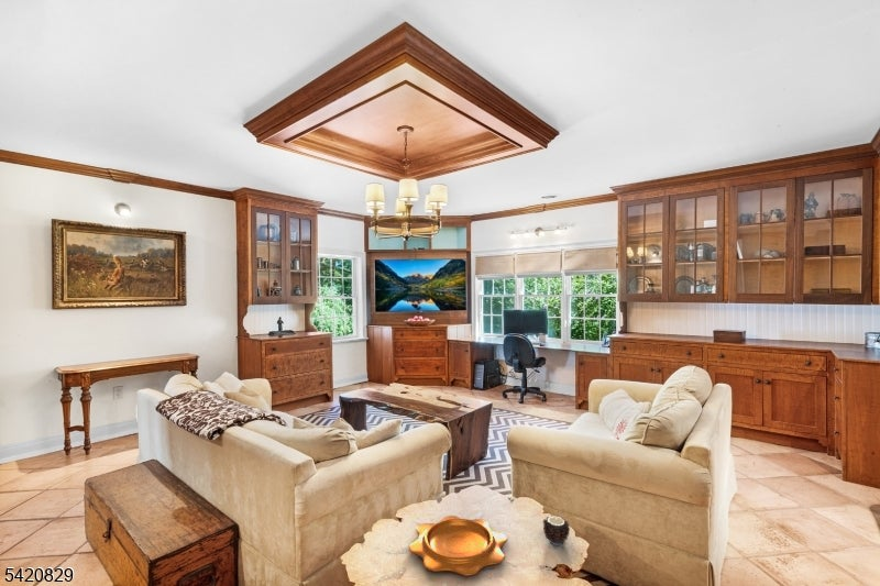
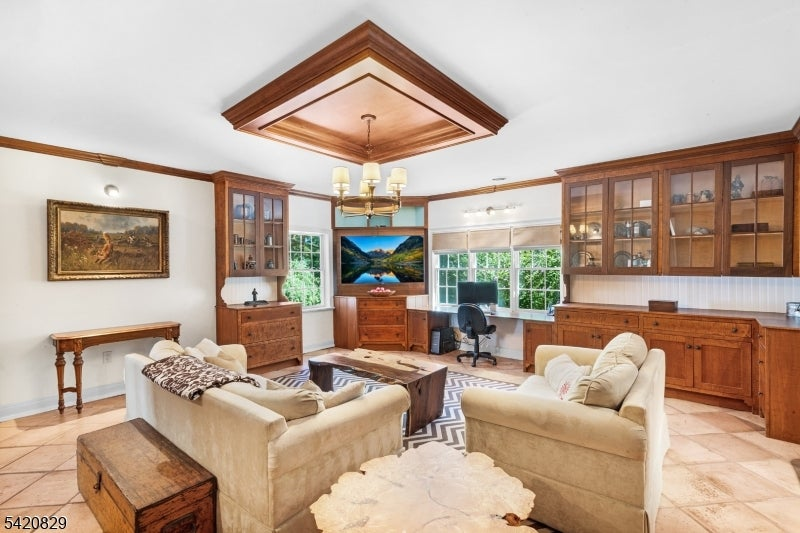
- candle (556, 528)
- decorative bowl (458, 541)
